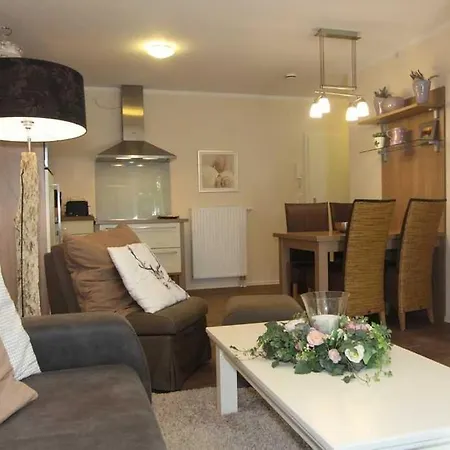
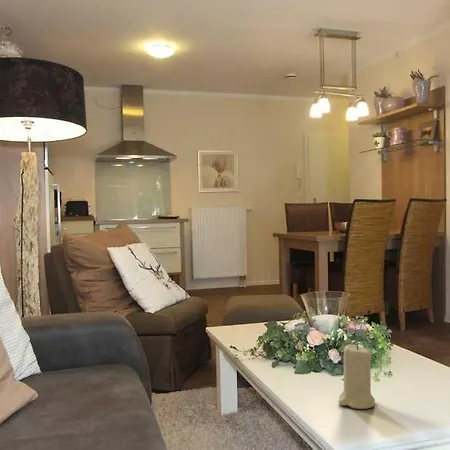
+ candle (356, 373)
